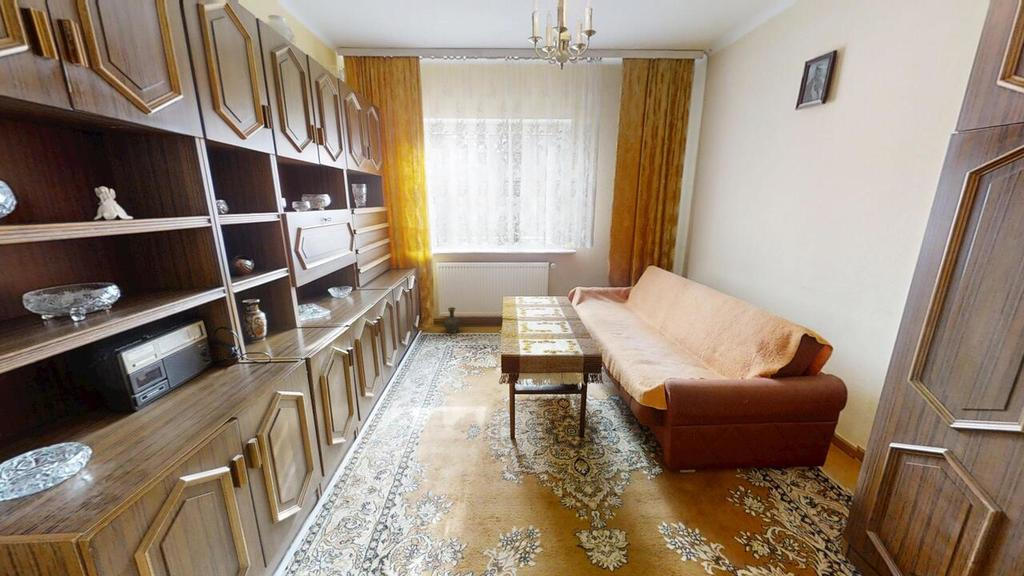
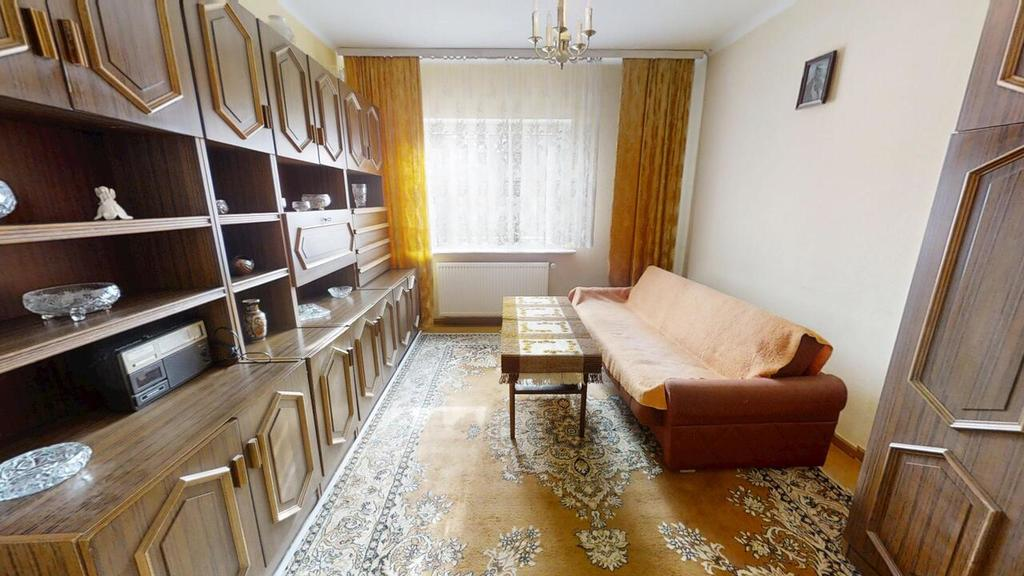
- ceramic jug (451, 319)
